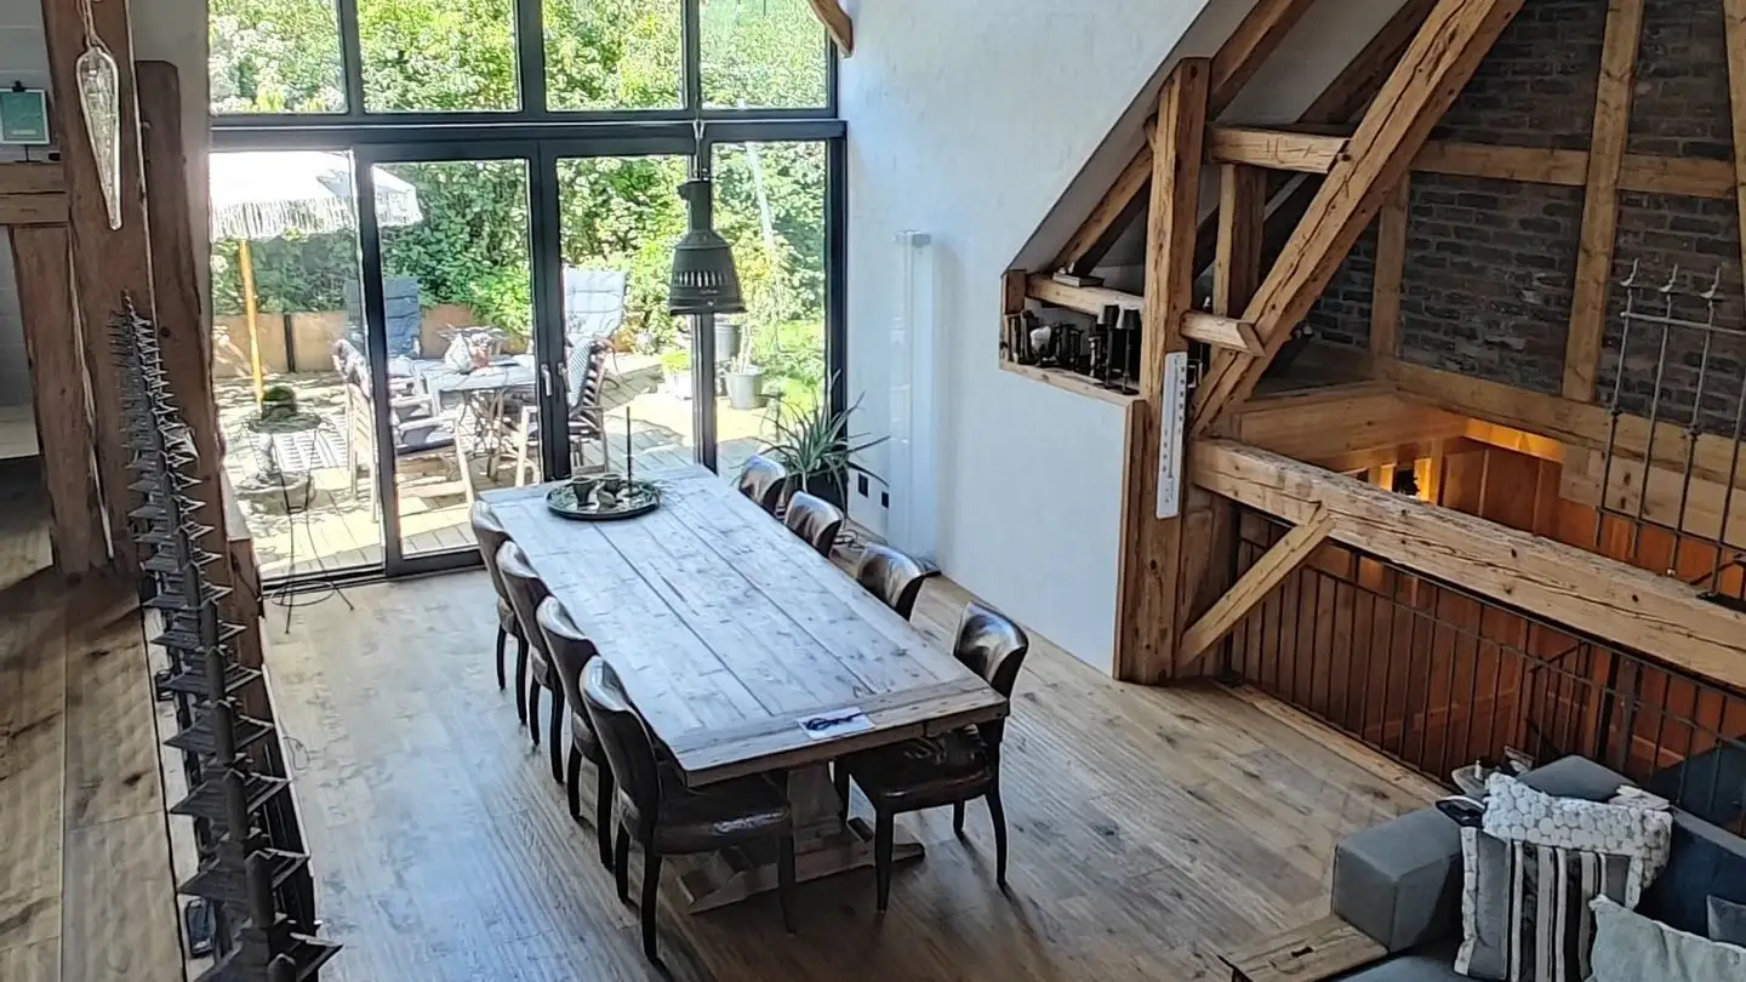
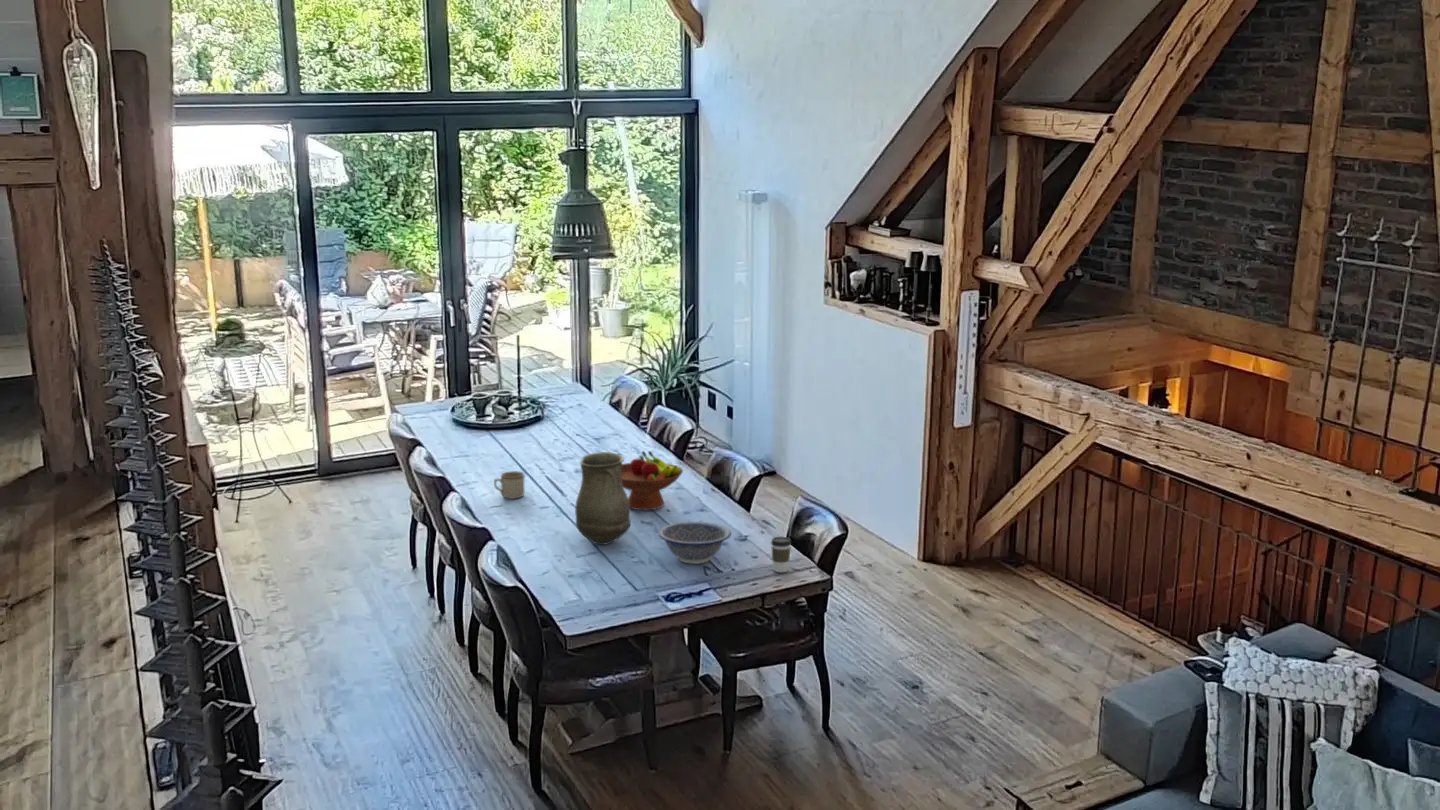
+ mug (509, 485)
+ decorative bowl (694, 545)
+ coffee cup (780, 554)
+ fruit bowl (645, 481)
+ vase (603, 499)
